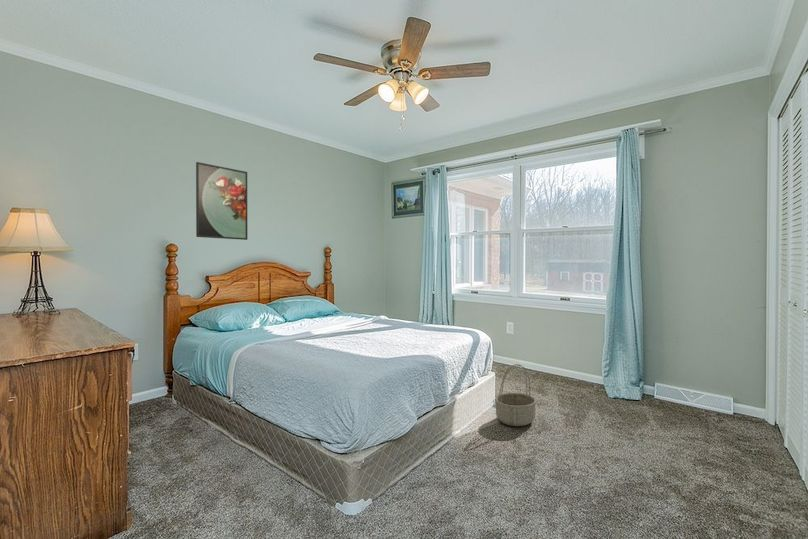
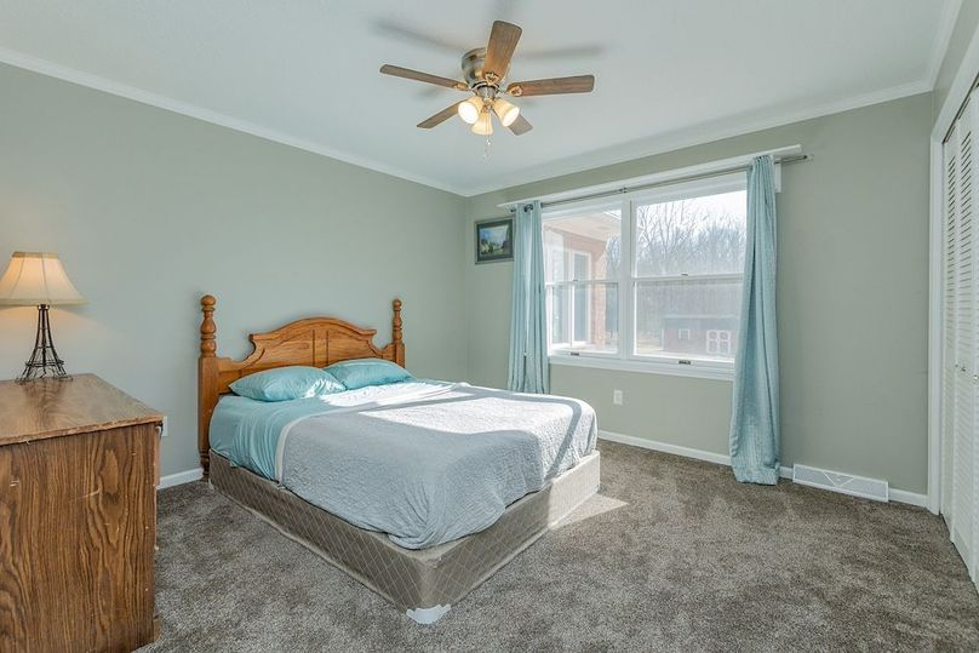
- basket (515, 393)
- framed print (223, 202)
